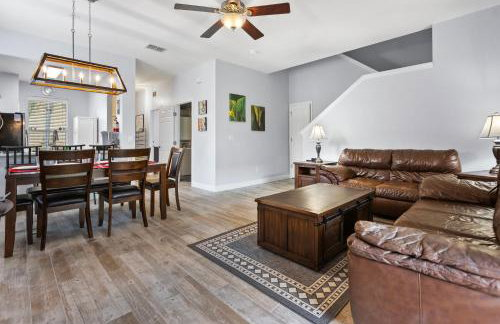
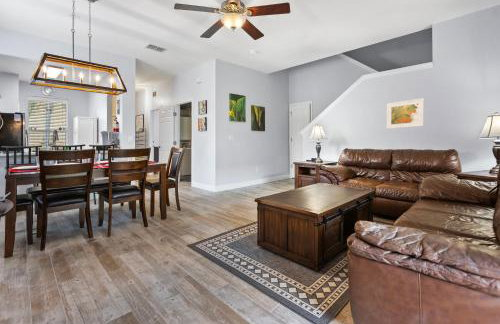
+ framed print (404, 114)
